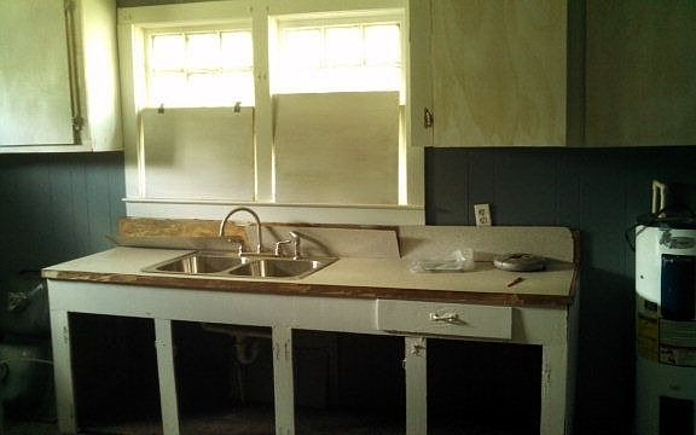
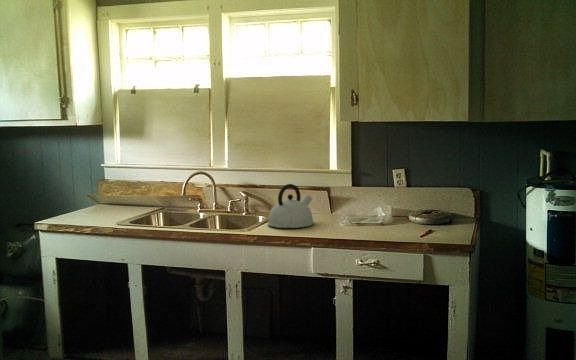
+ kettle (292, 203)
